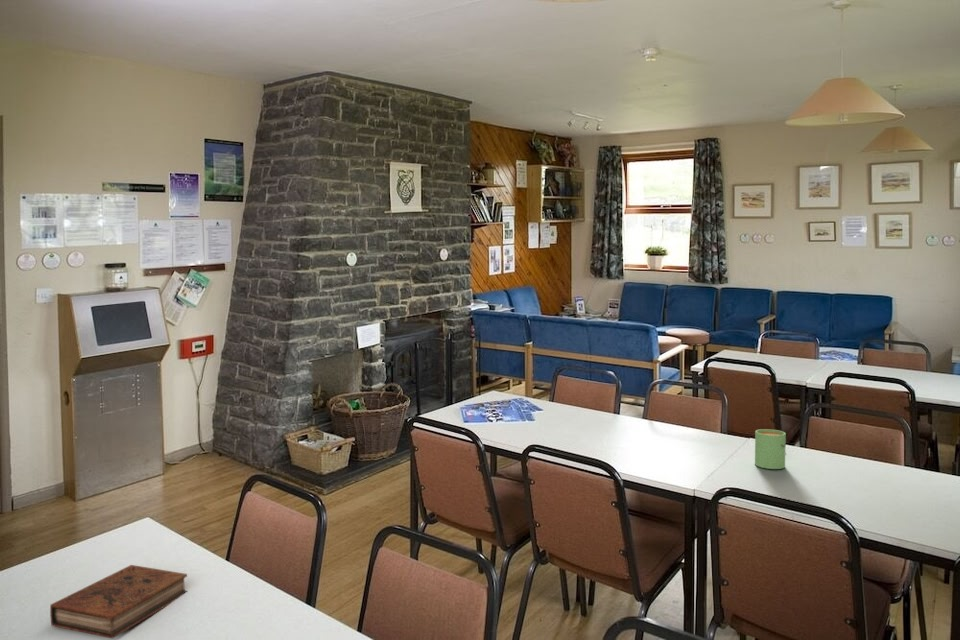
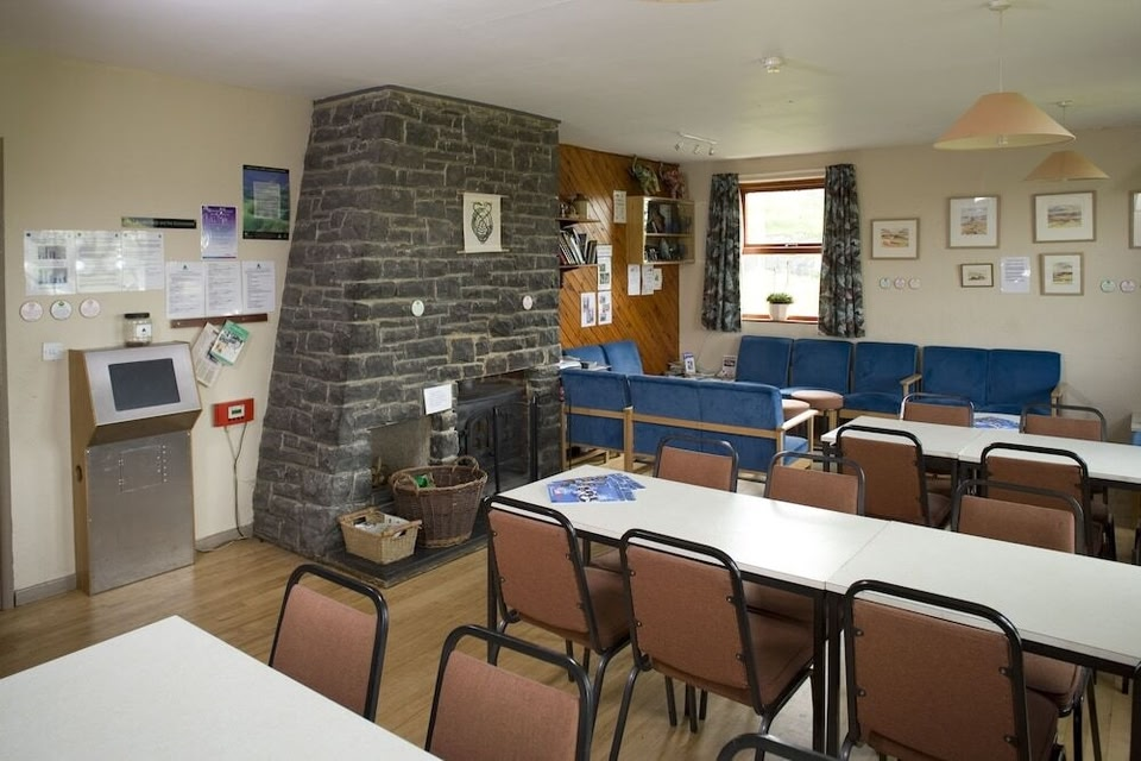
- mug (770, 448)
- book (122, 598)
